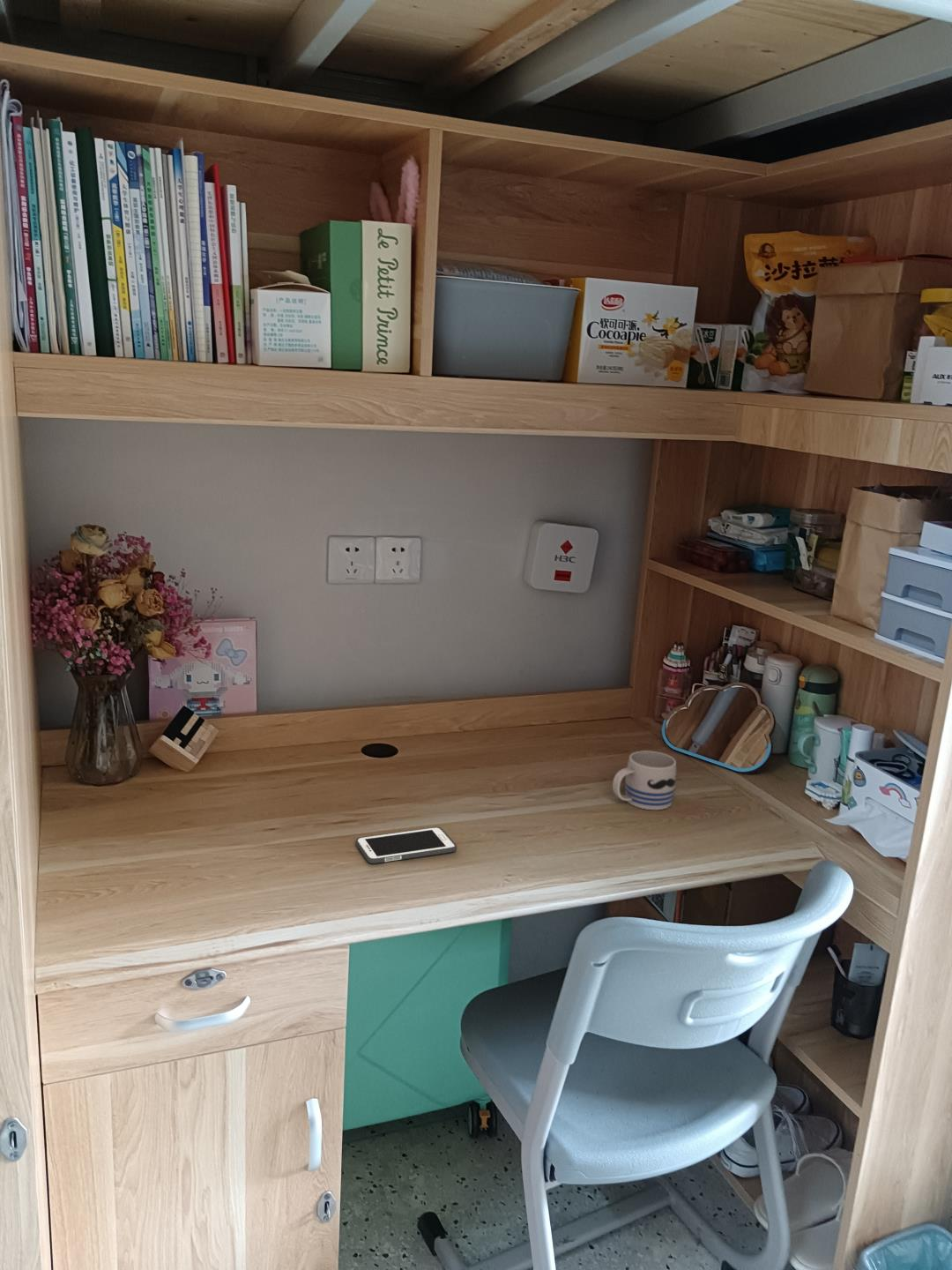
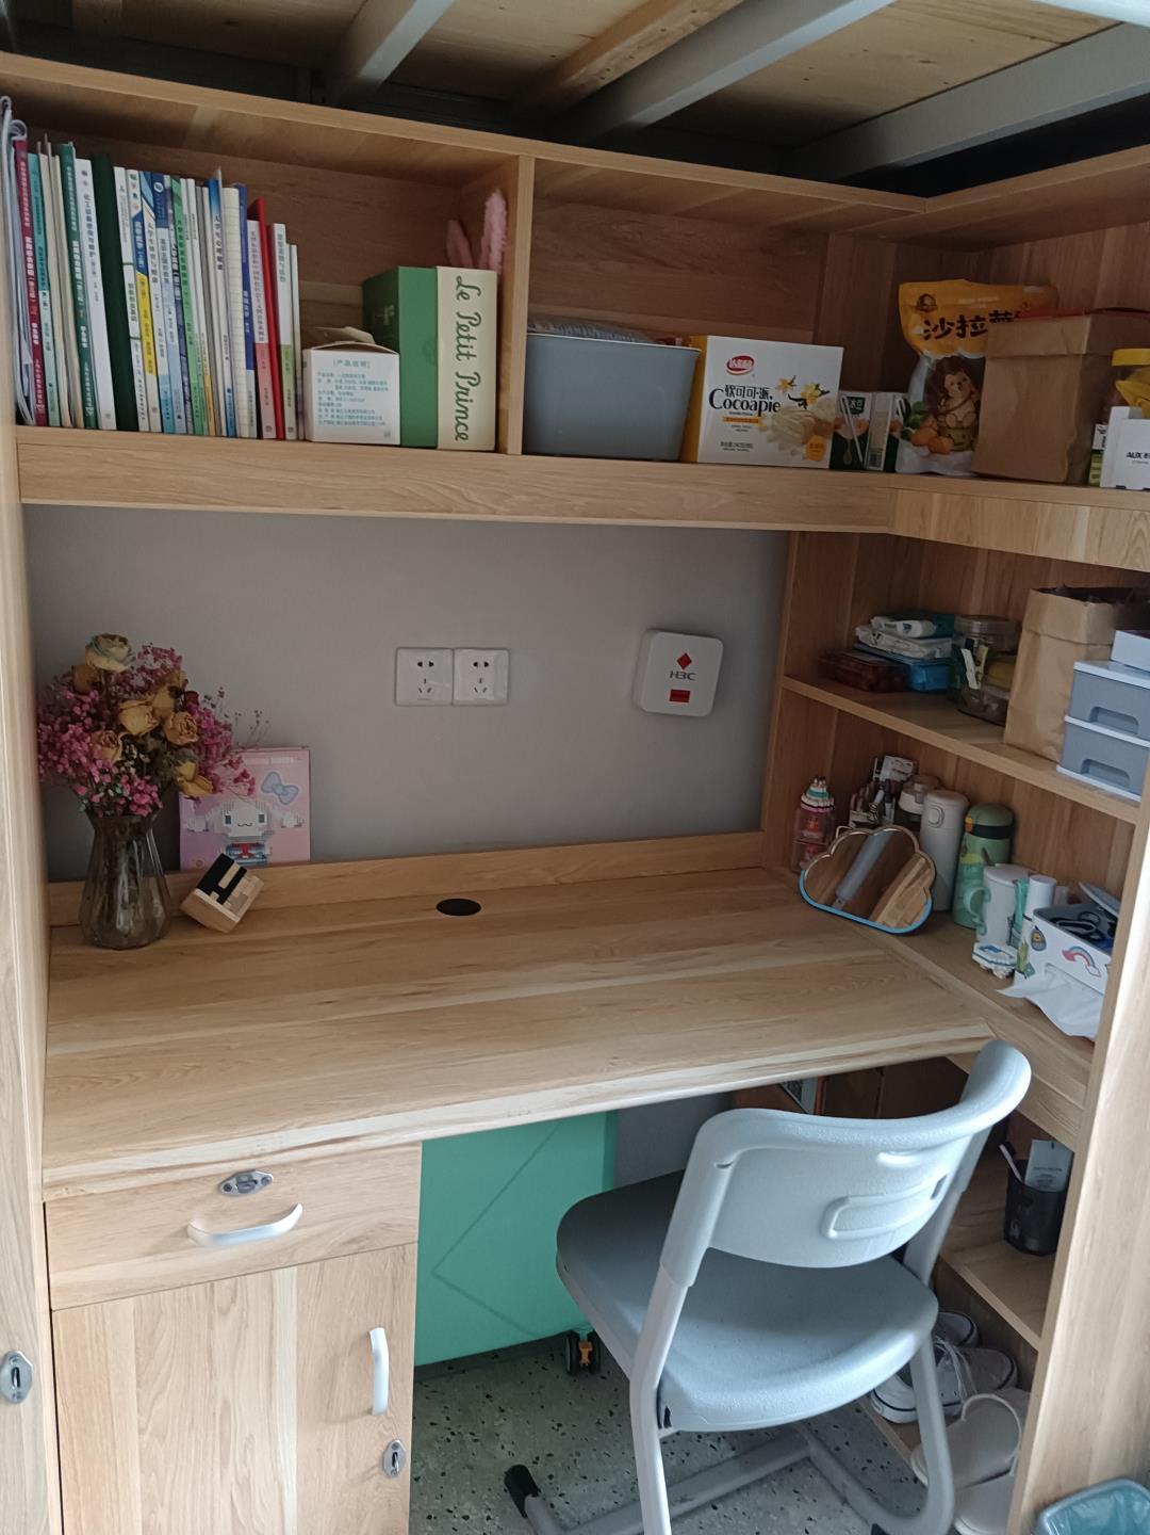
- cell phone (405, 845)
- mug (643, 781)
